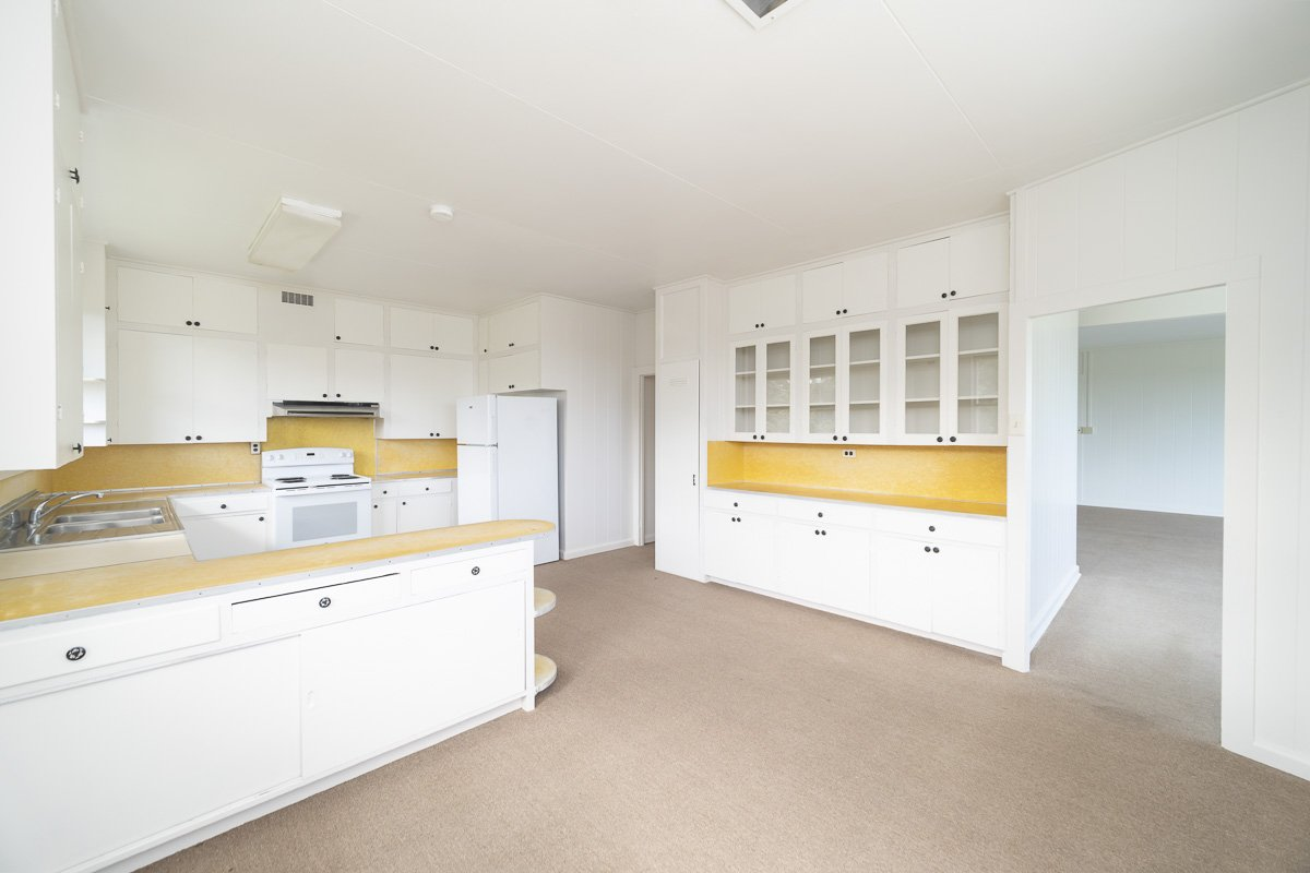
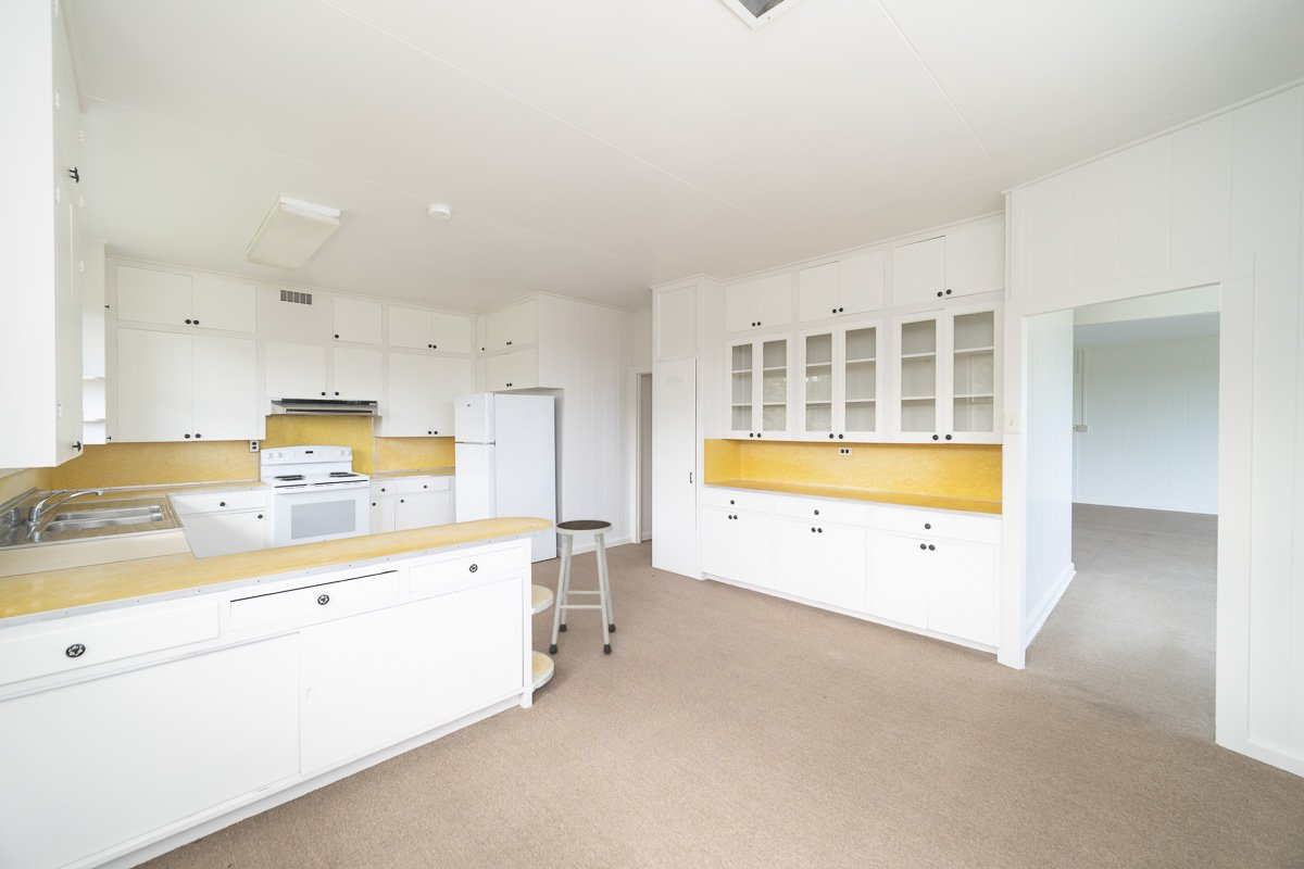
+ stool (584, 591)
